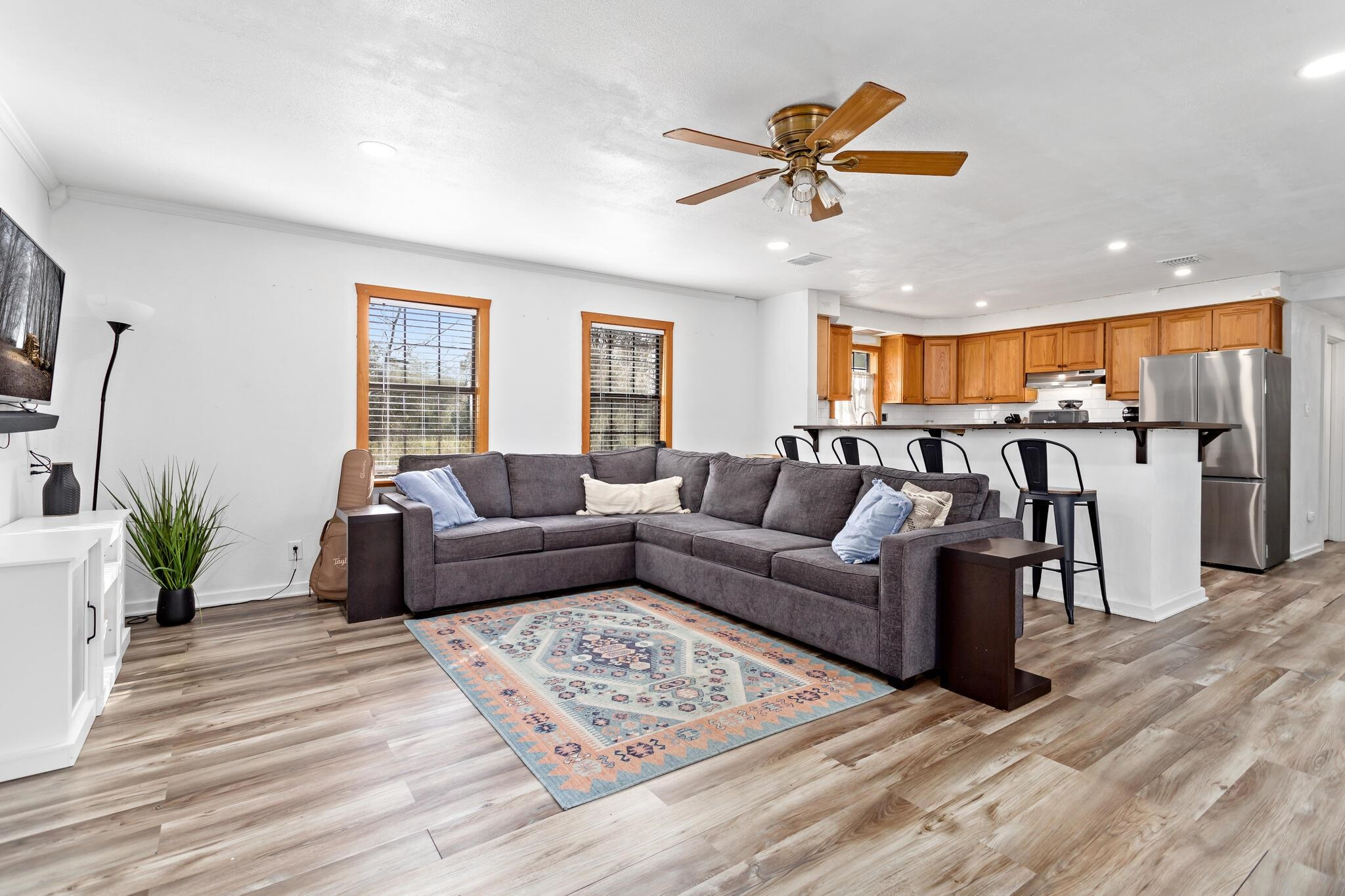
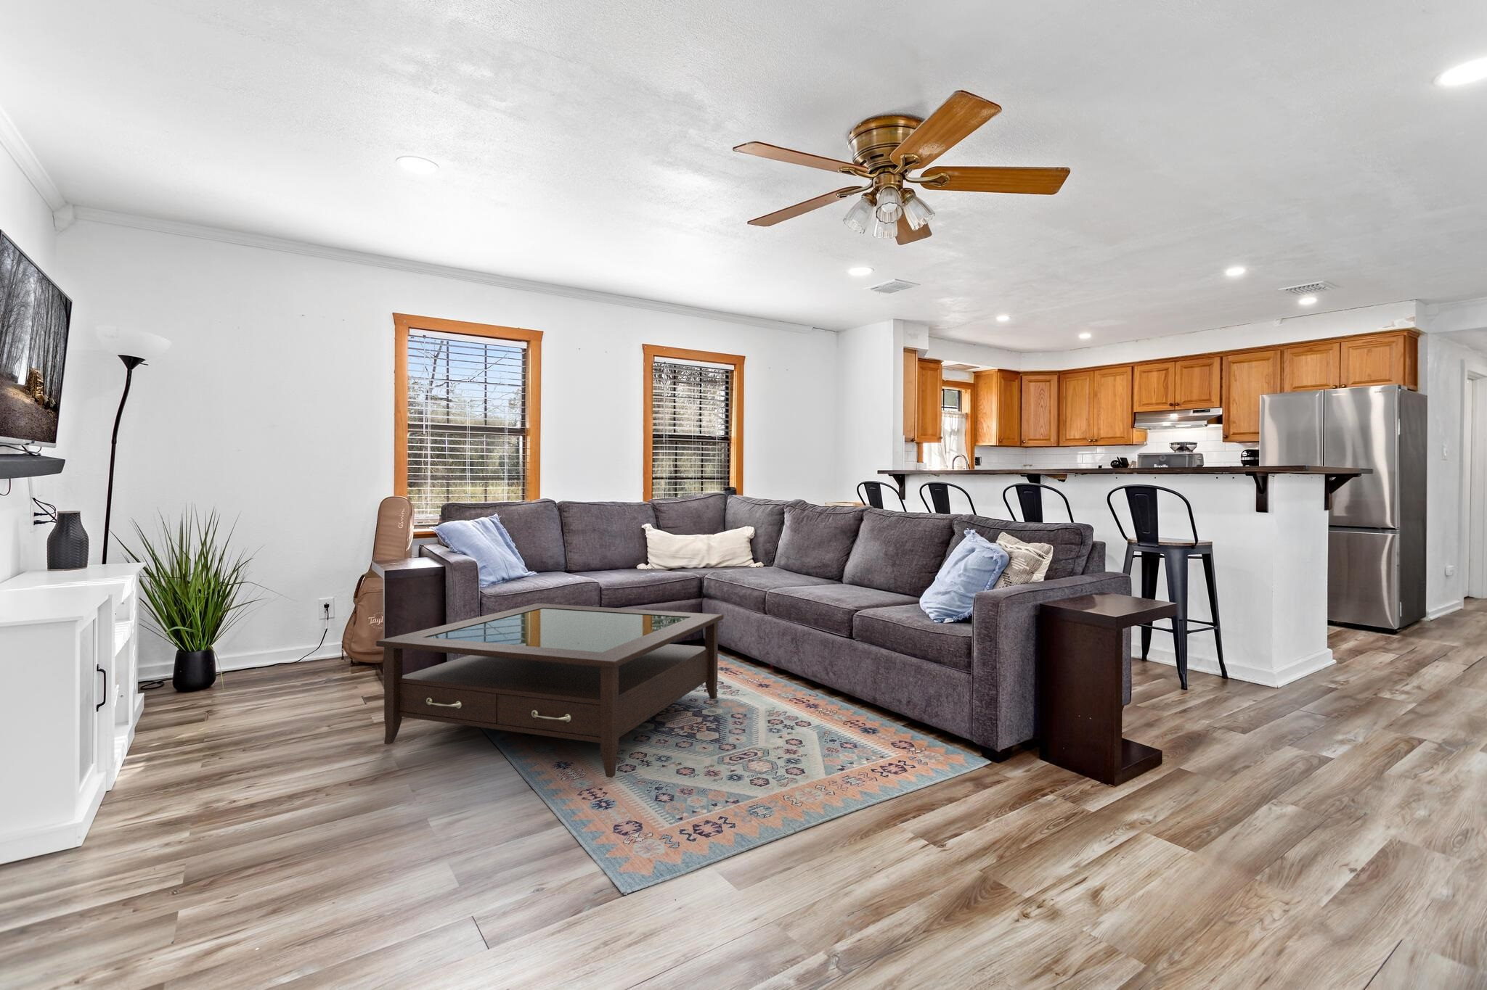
+ coffee table (567, 672)
